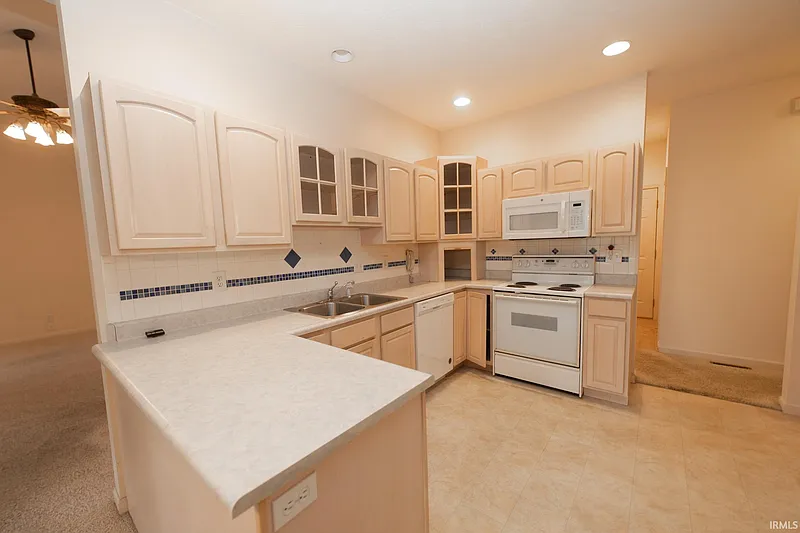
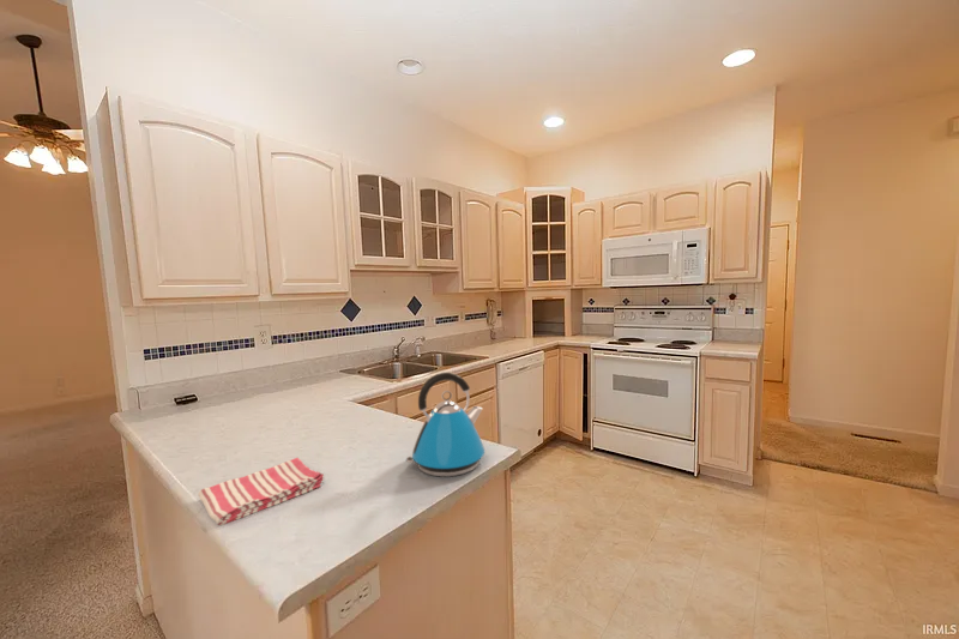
+ kettle (445, 417)
+ dish towel (263, 484)
